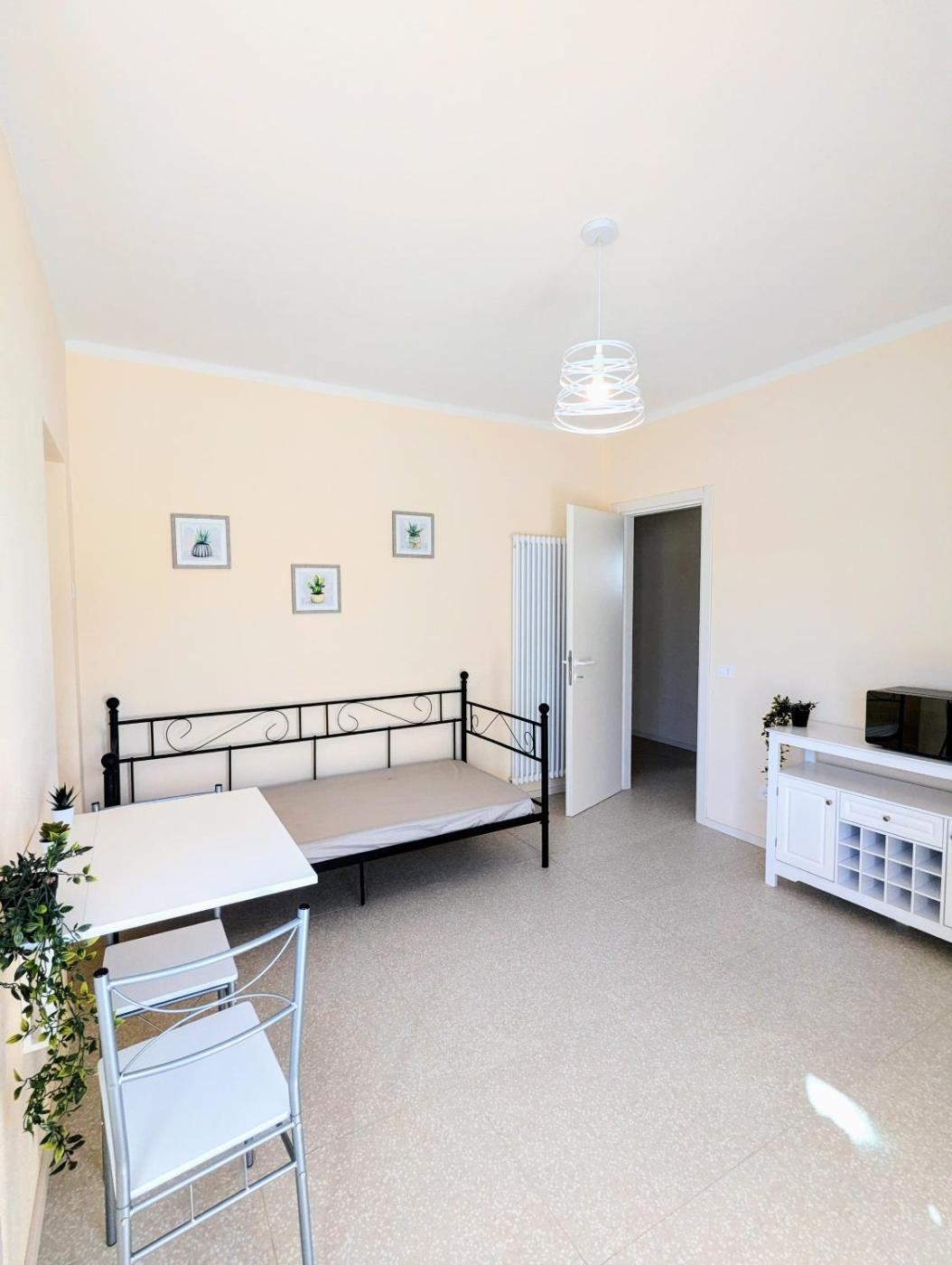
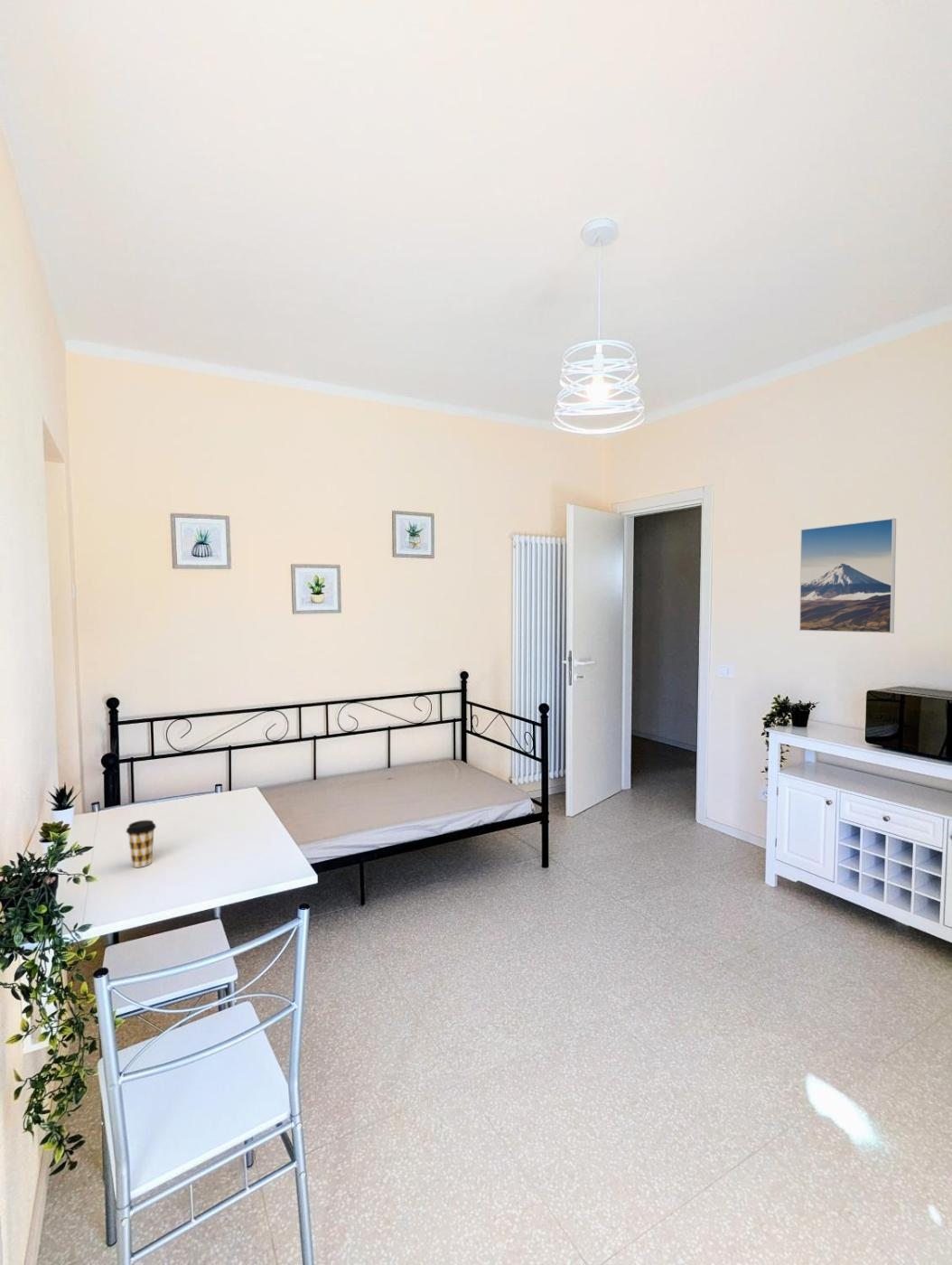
+ coffee cup (141, 843)
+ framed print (845, 577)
